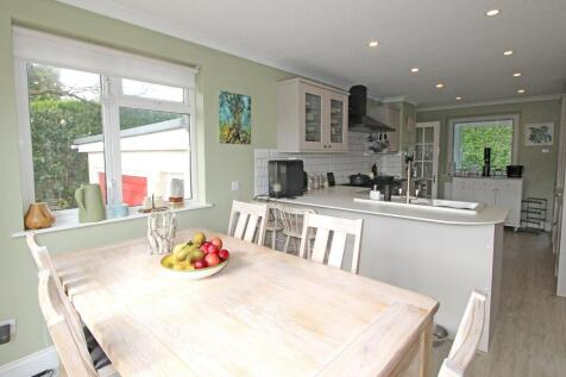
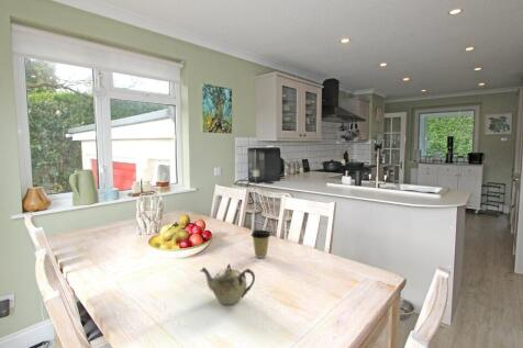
+ teapot (226, 281)
+ coffee cup (260, 243)
